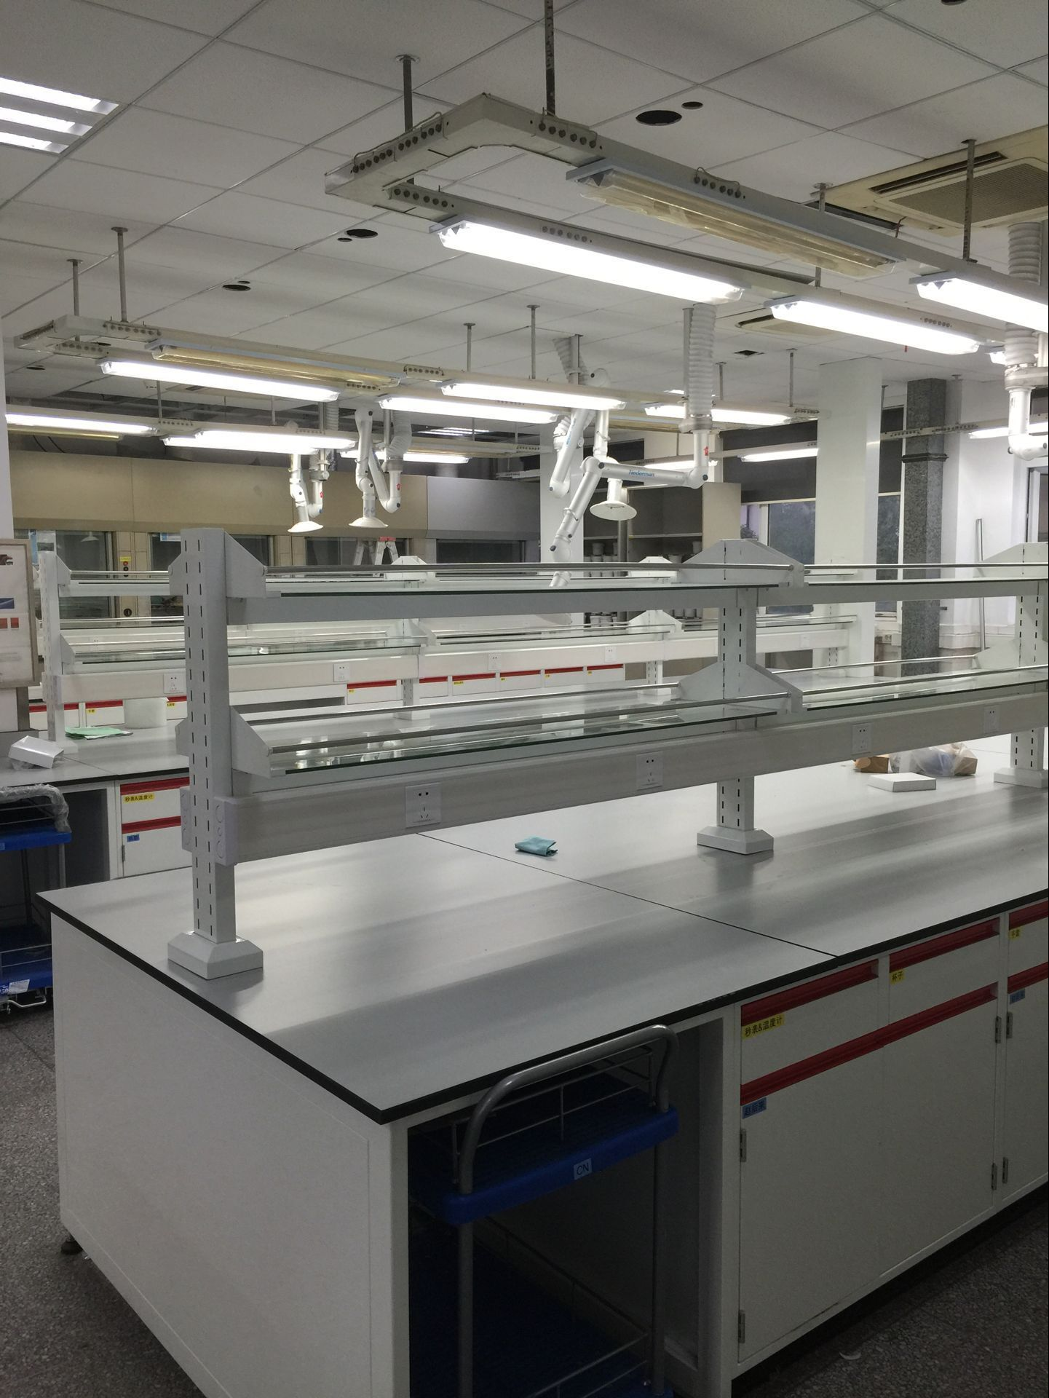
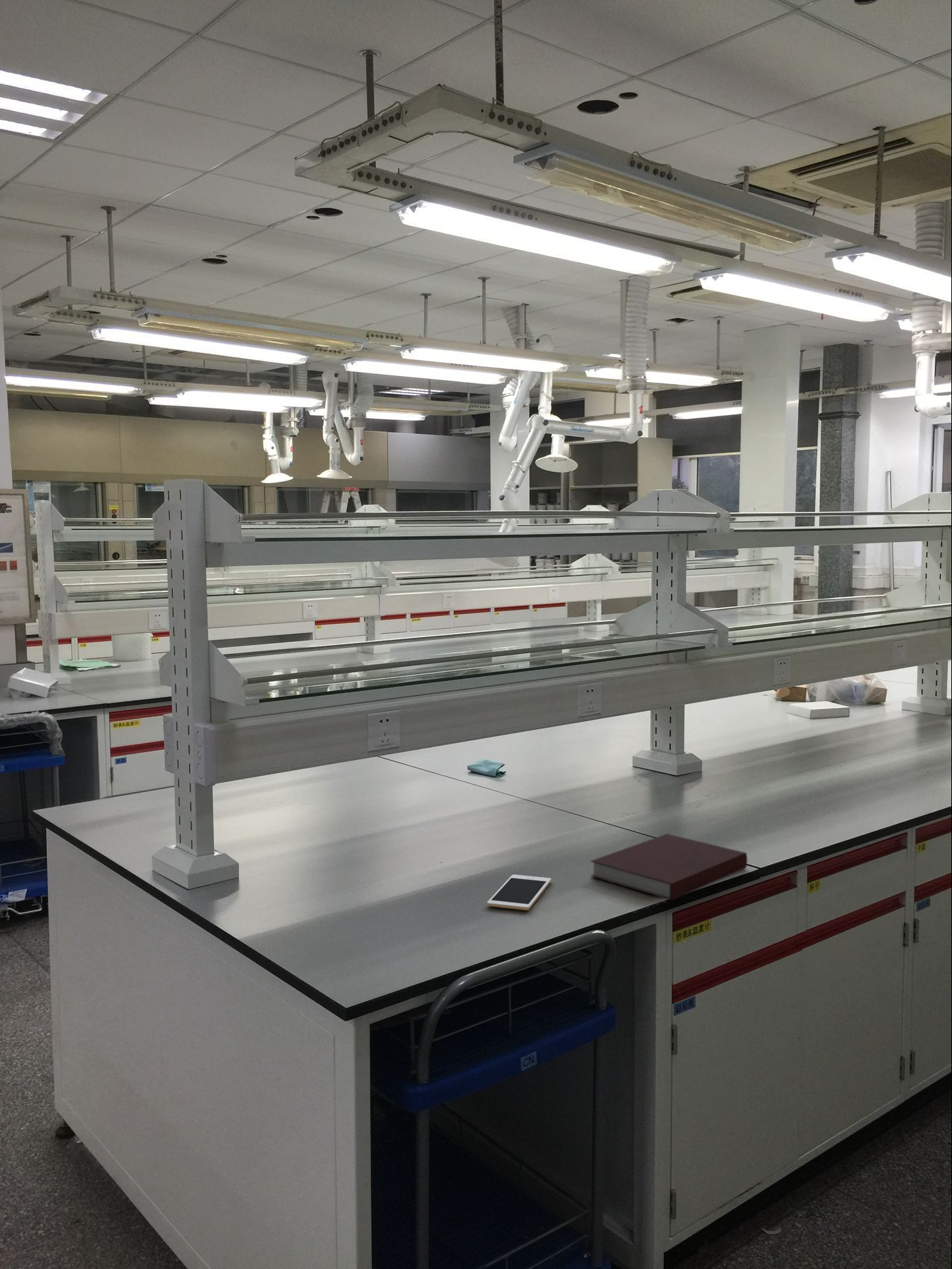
+ cell phone (520, 892)
+ notebook (669, 865)
